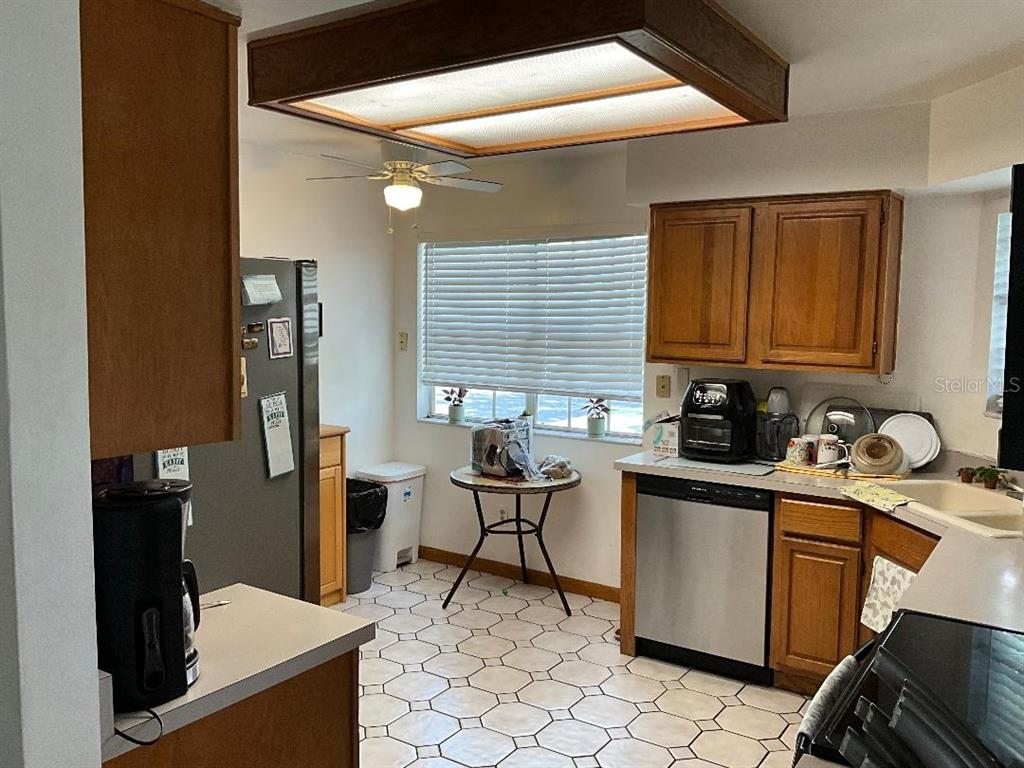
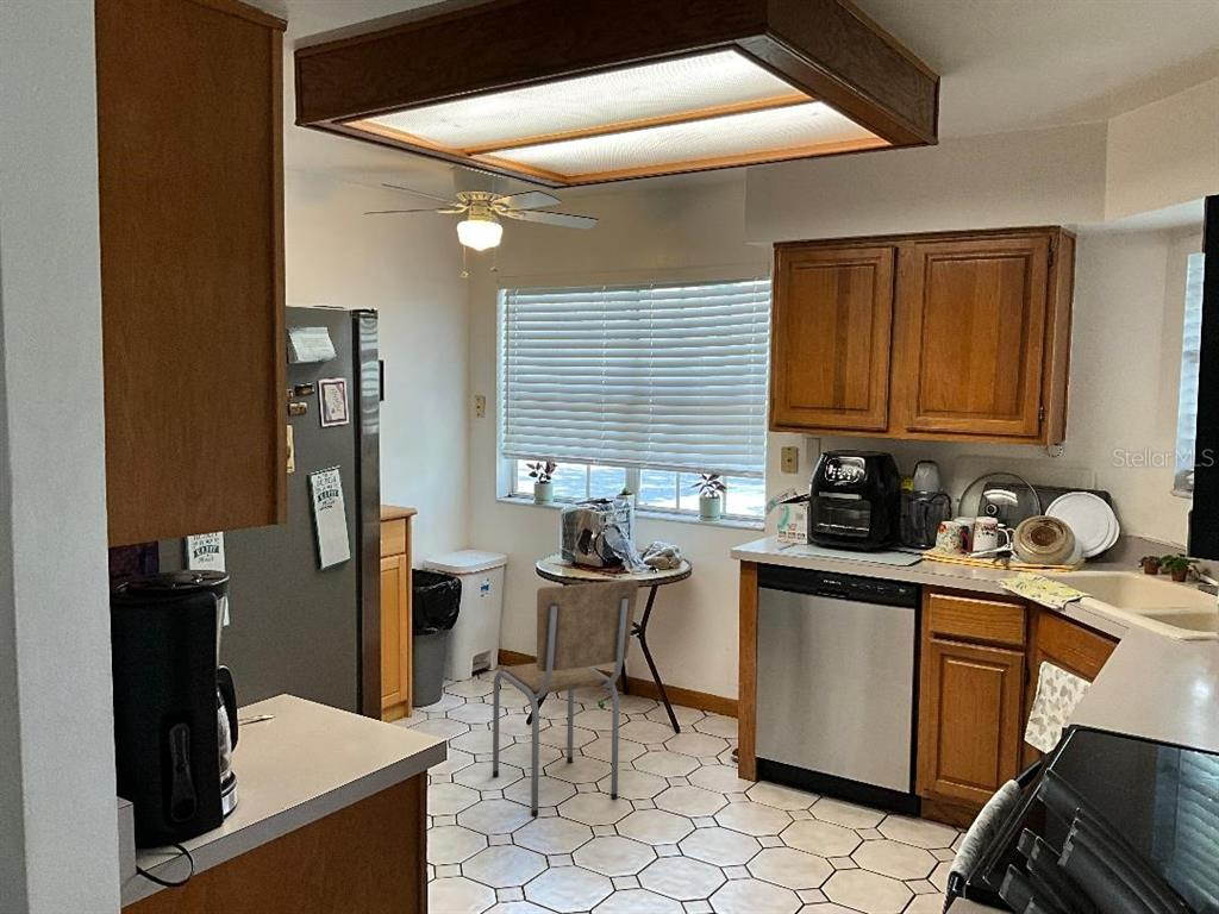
+ dining chair (560, 682)
